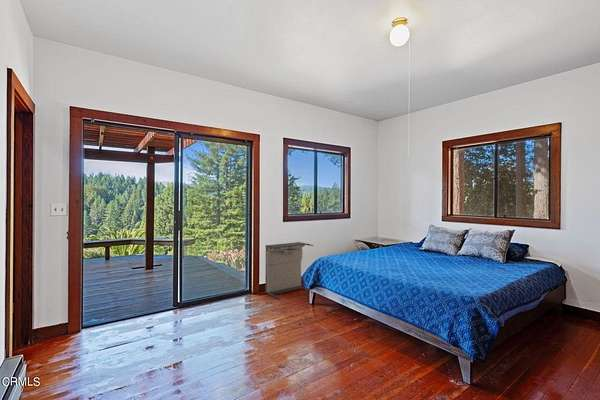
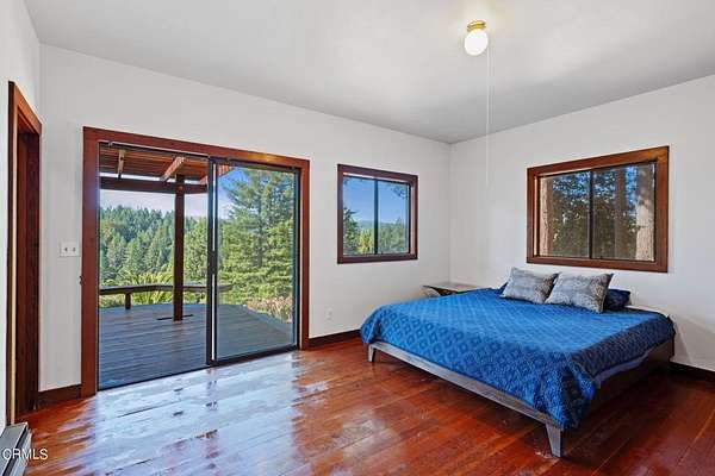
- laundry hamper (289, 268)
